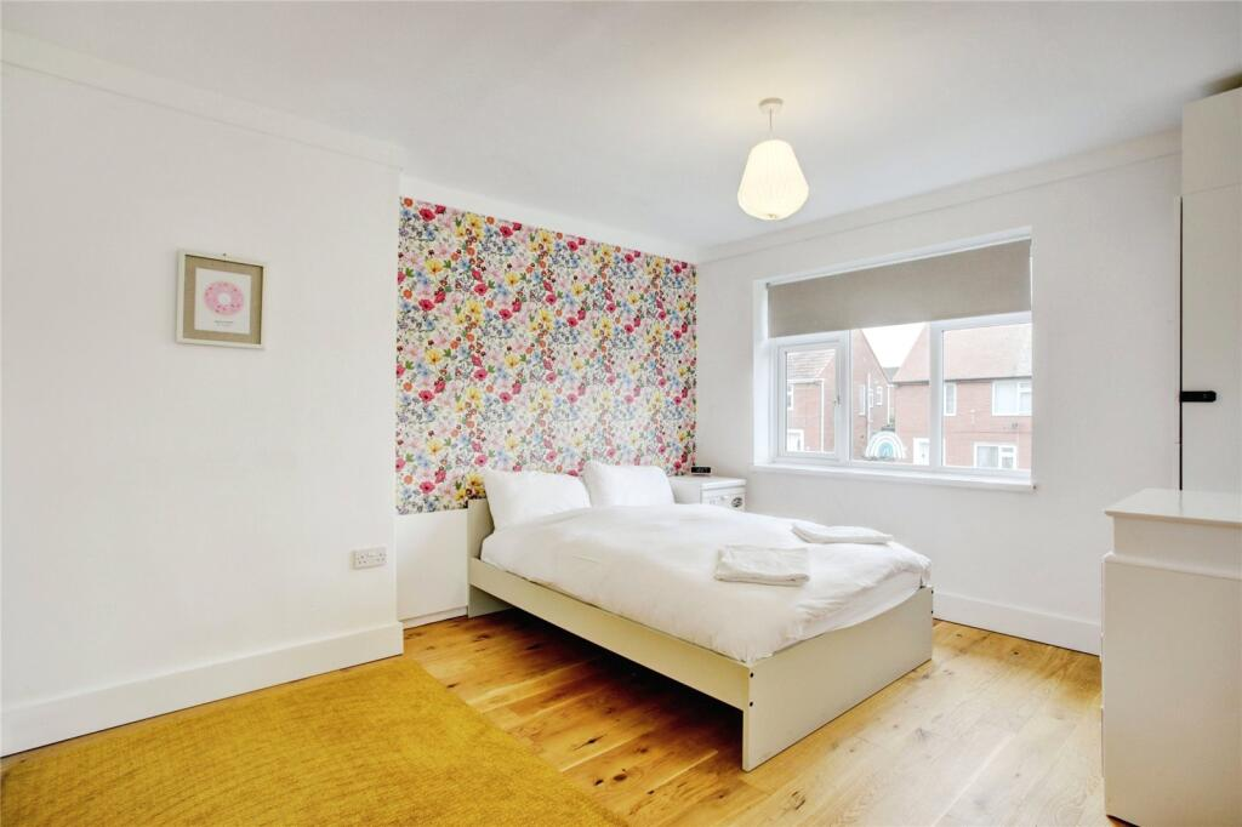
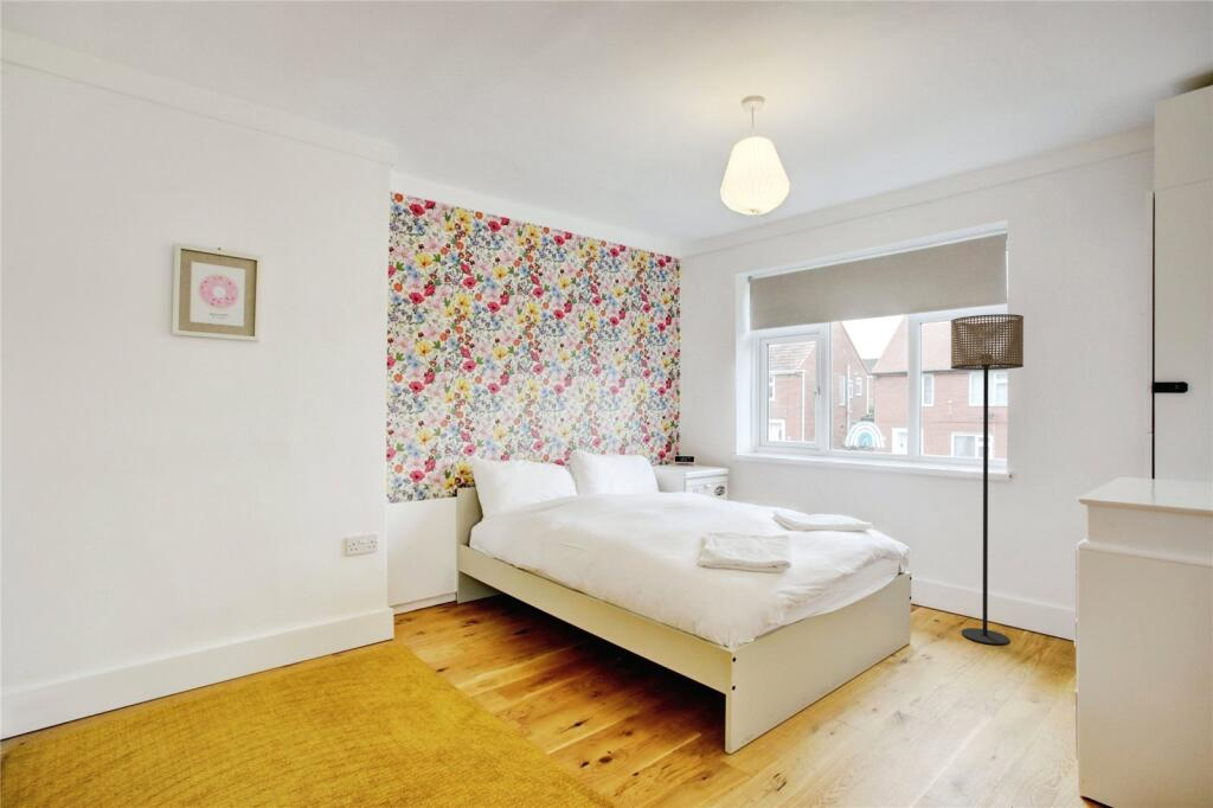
+ floor lamp (986, 477)
